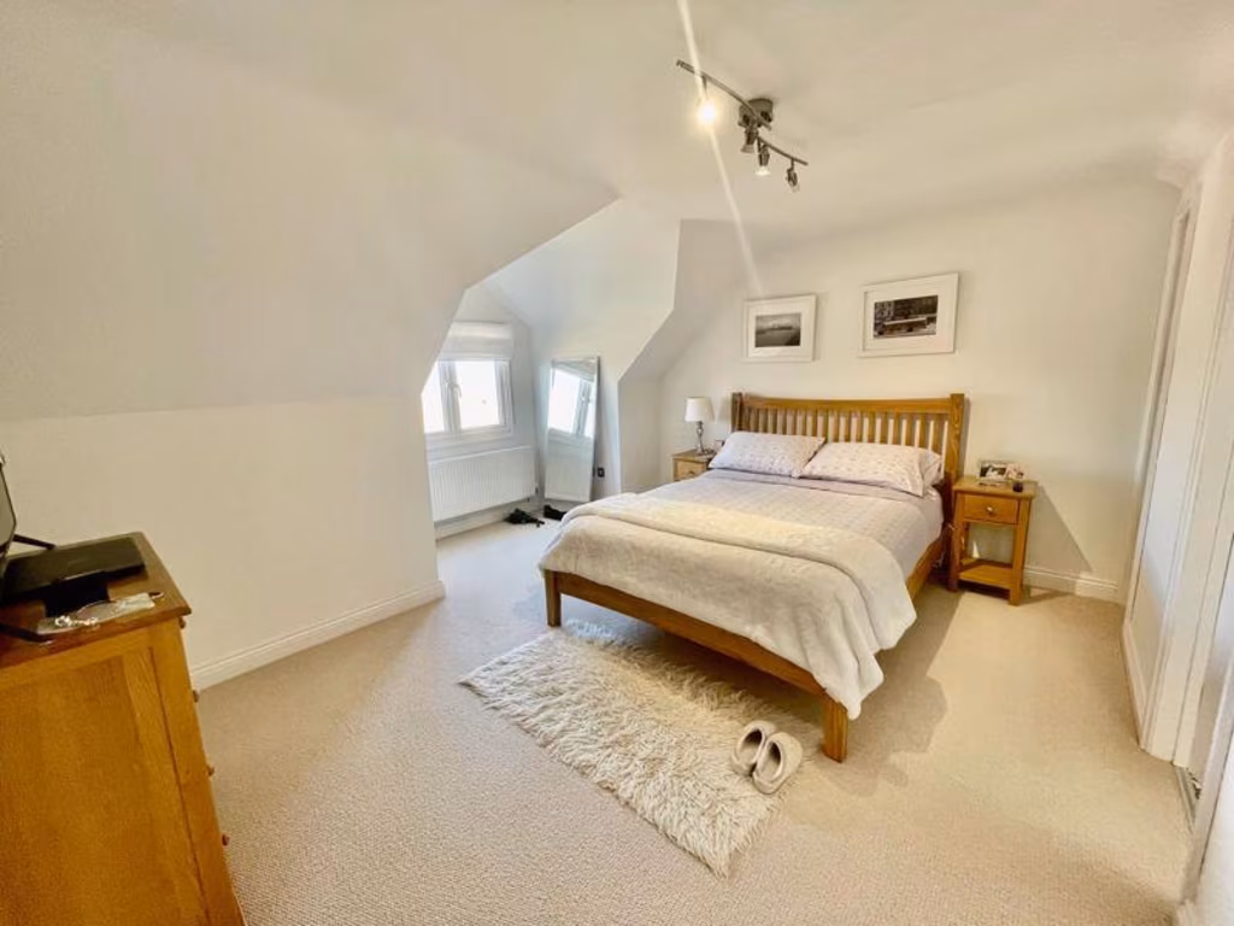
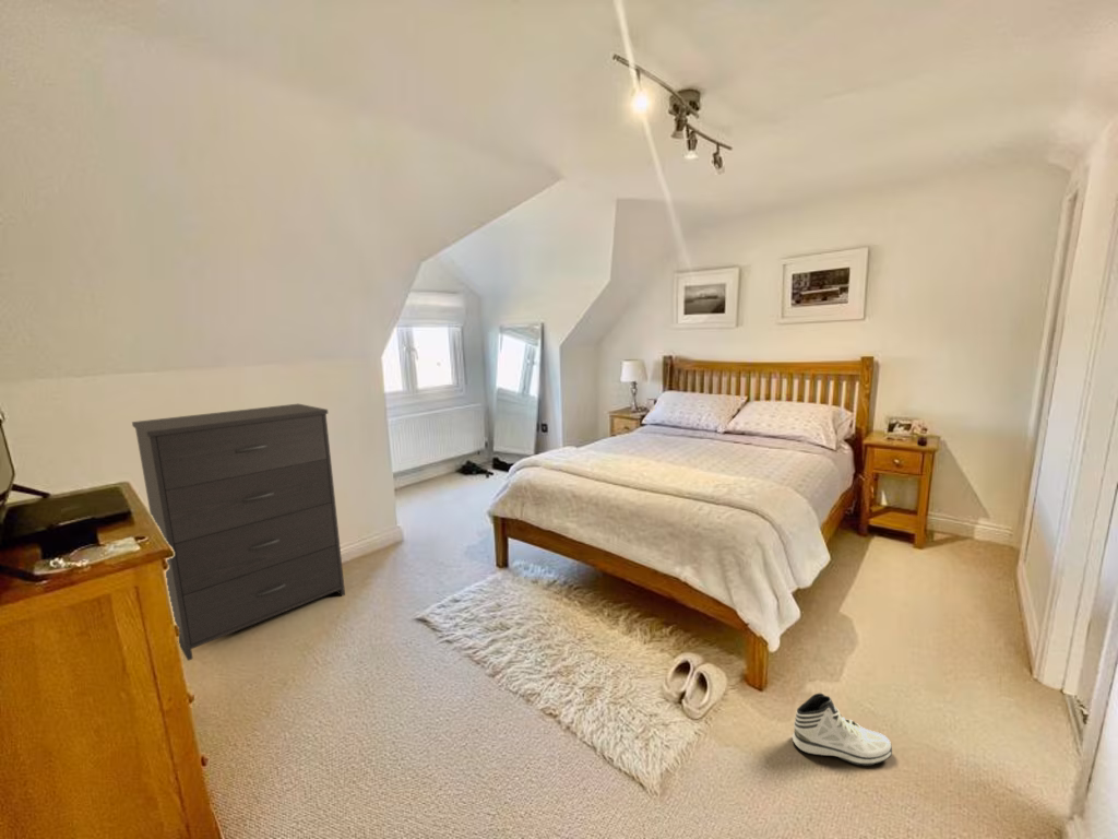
+ dresser (249, 517)
+ sneaker (843, 726)
